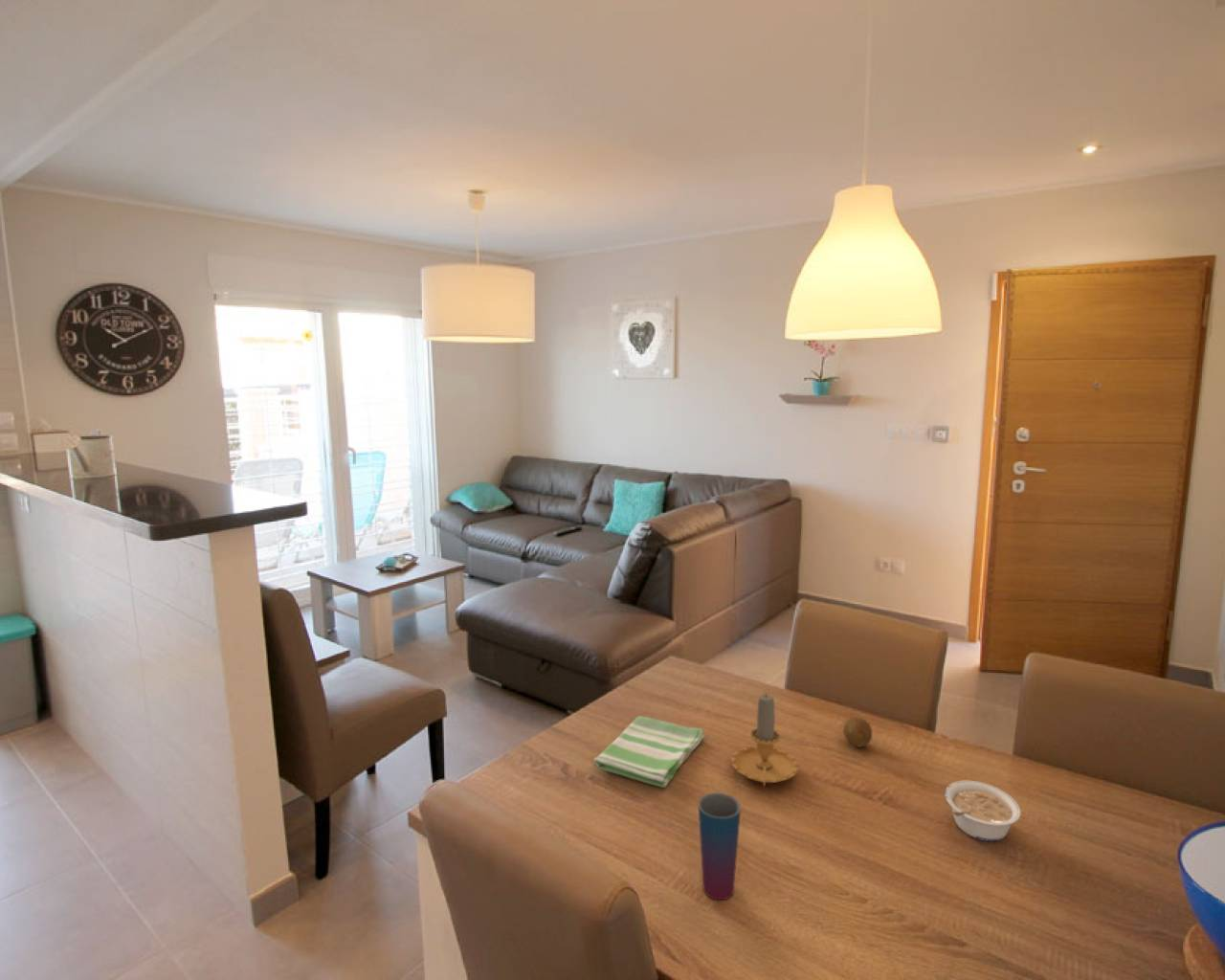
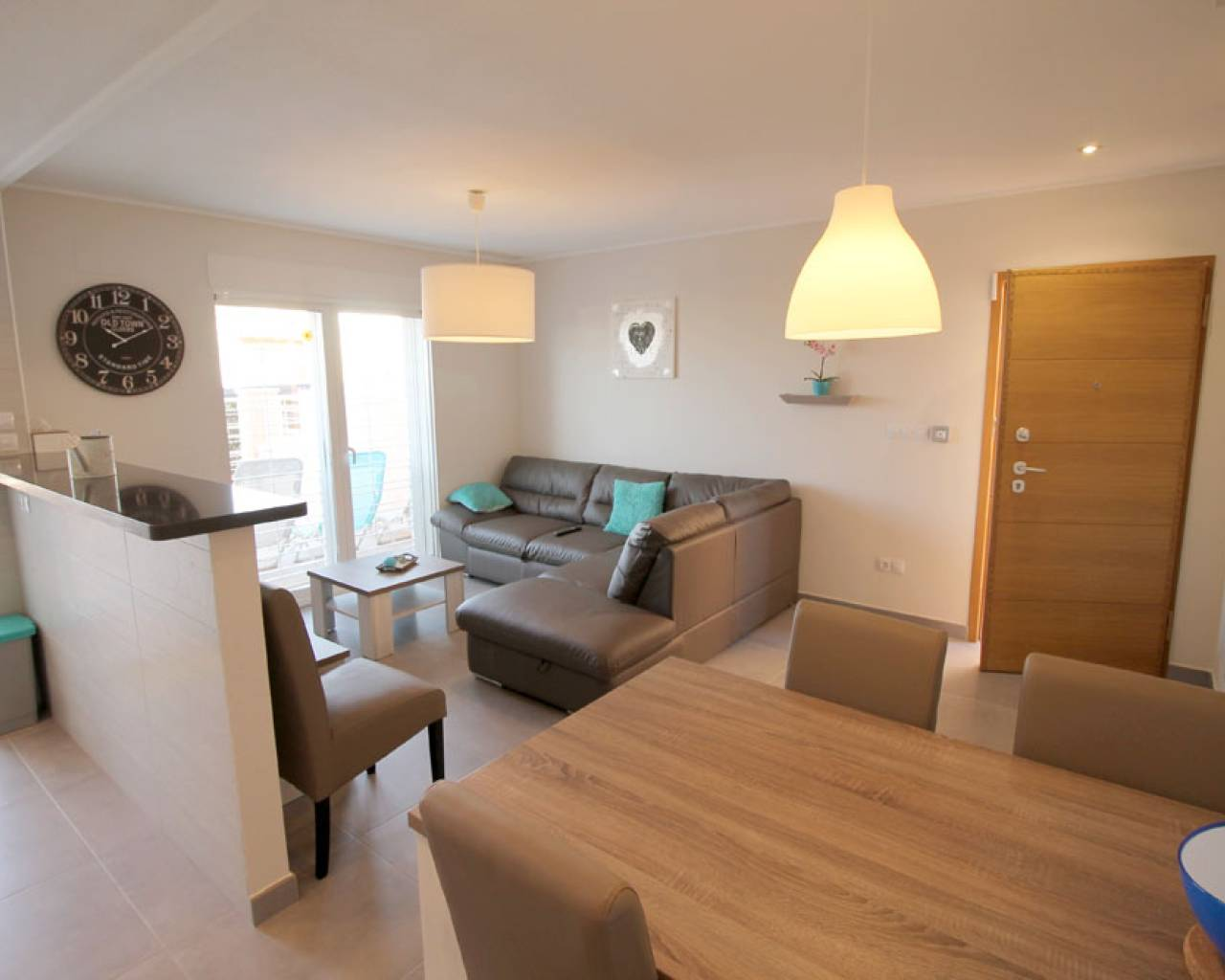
- cup (719, 847)
- dish towel (650, 747)
- fruit (858, 731)
- candle (765, 736)
- legume (981, 813)
